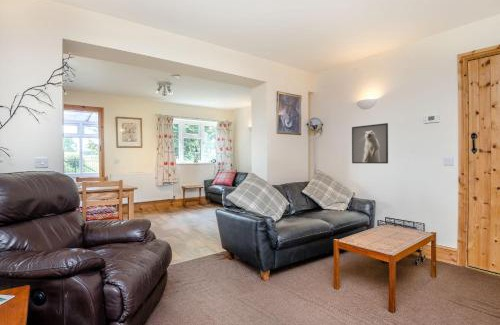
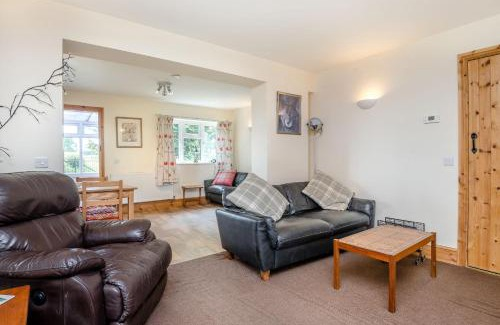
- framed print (369, 144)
